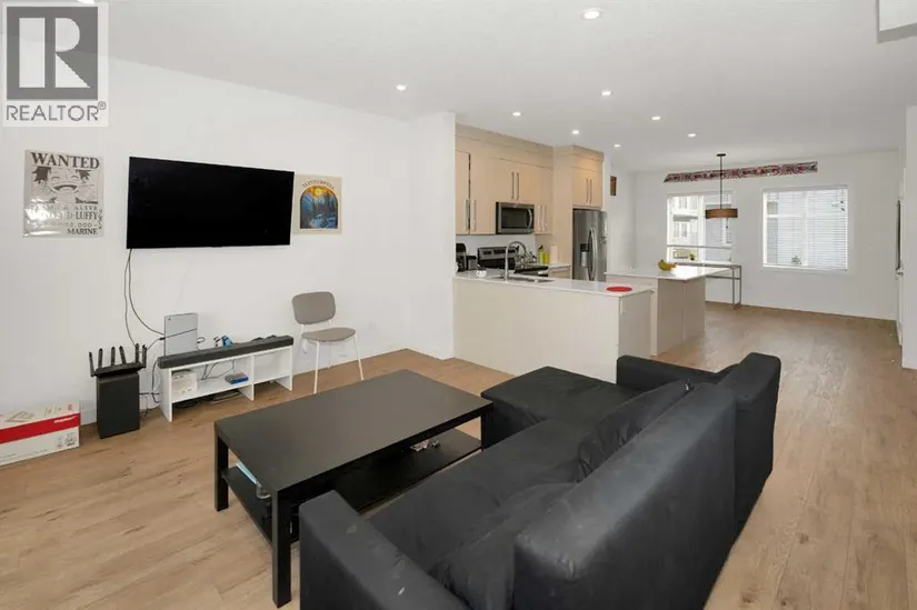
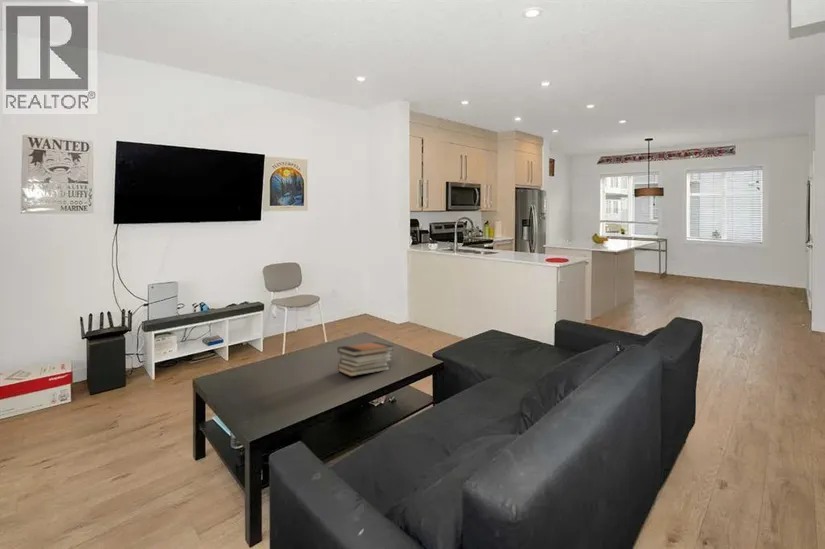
+ book stack (365, 358)
